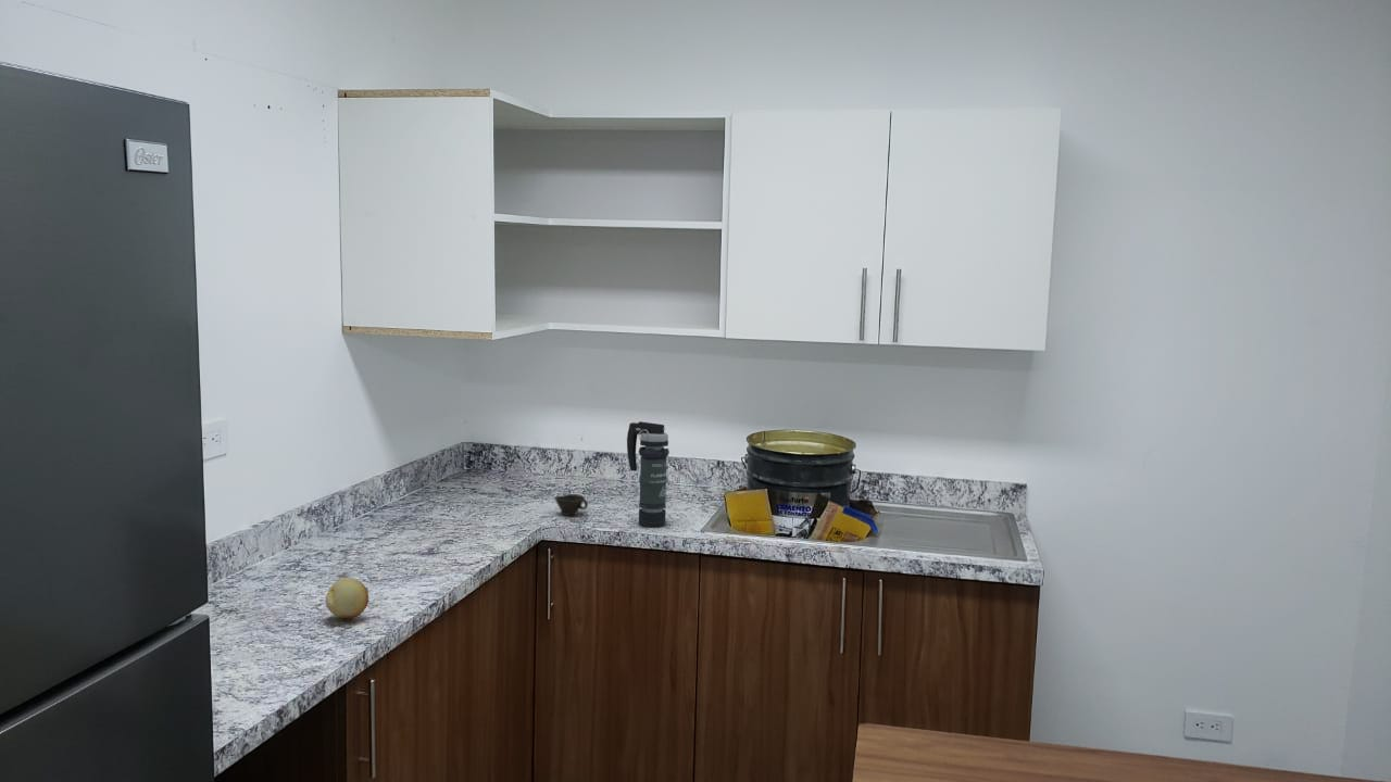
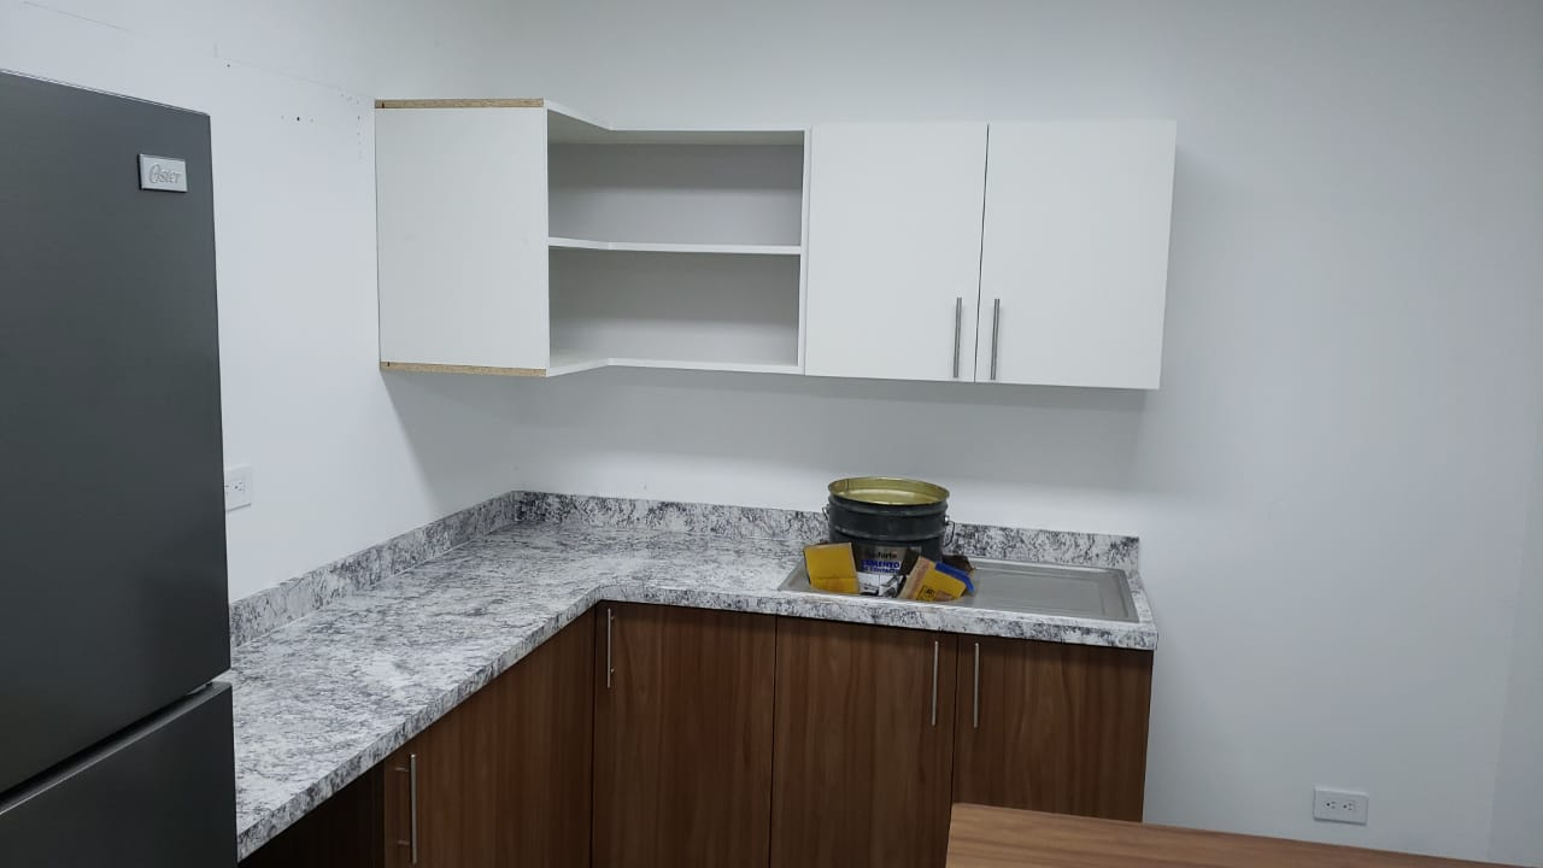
- fruit (347, 597)
- smoke grenade (647, 472)
- cup (571, 505)
